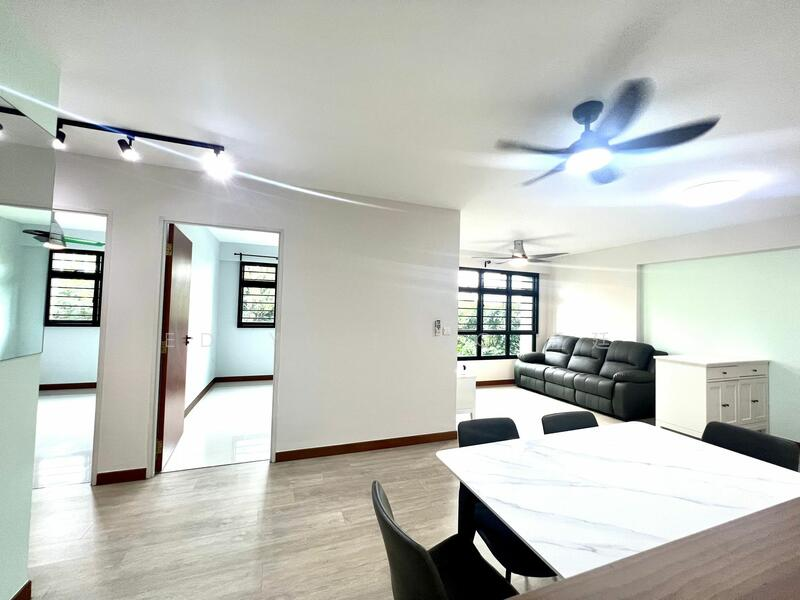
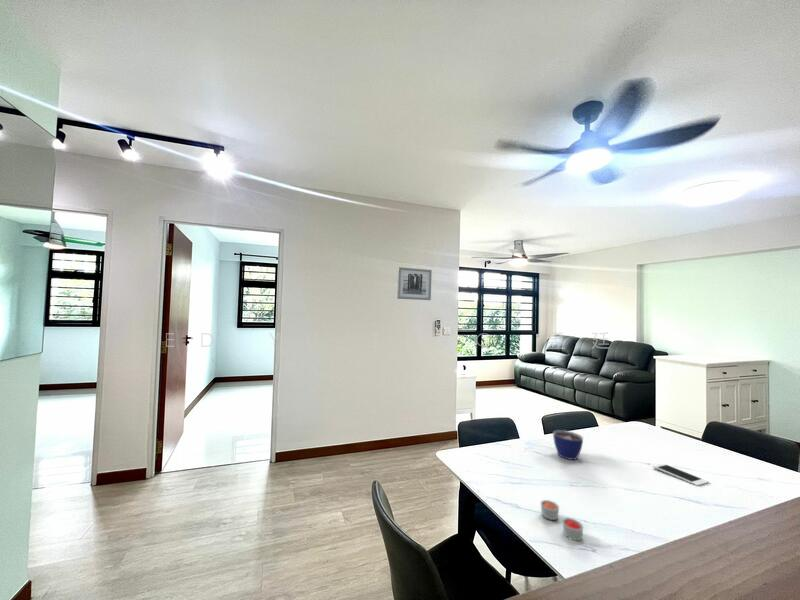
+ wall art (414, 284)
+ candle (562, 520)
+ cup (570, 444)
+ cell phone (679, 474)
